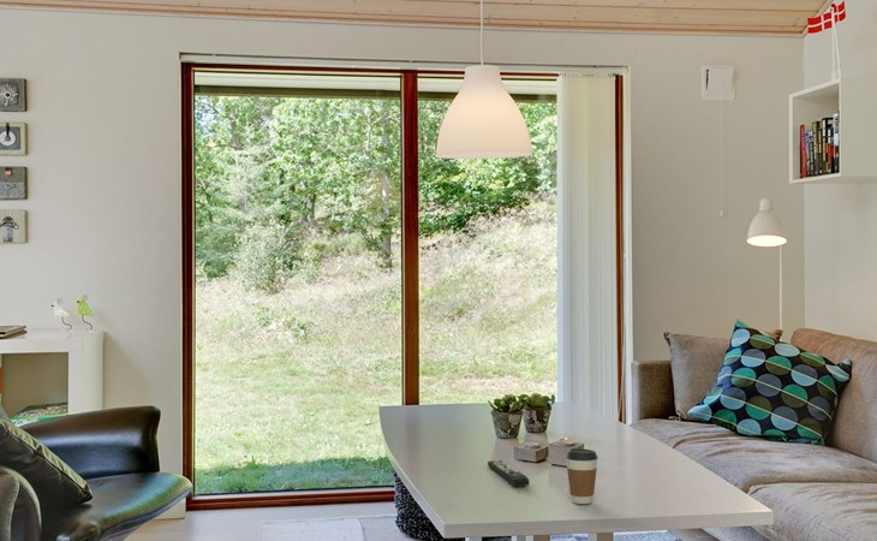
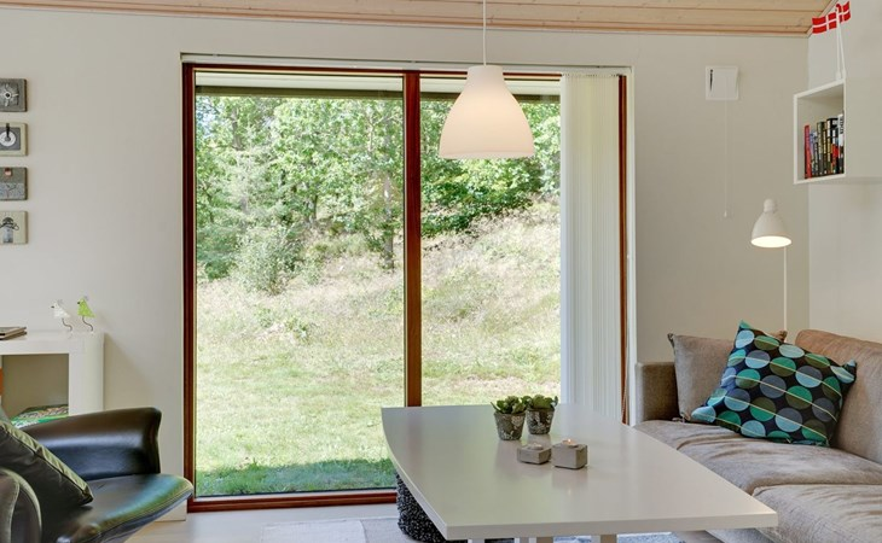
- remote control (507, 471)
- coffee cup (581, 475)
